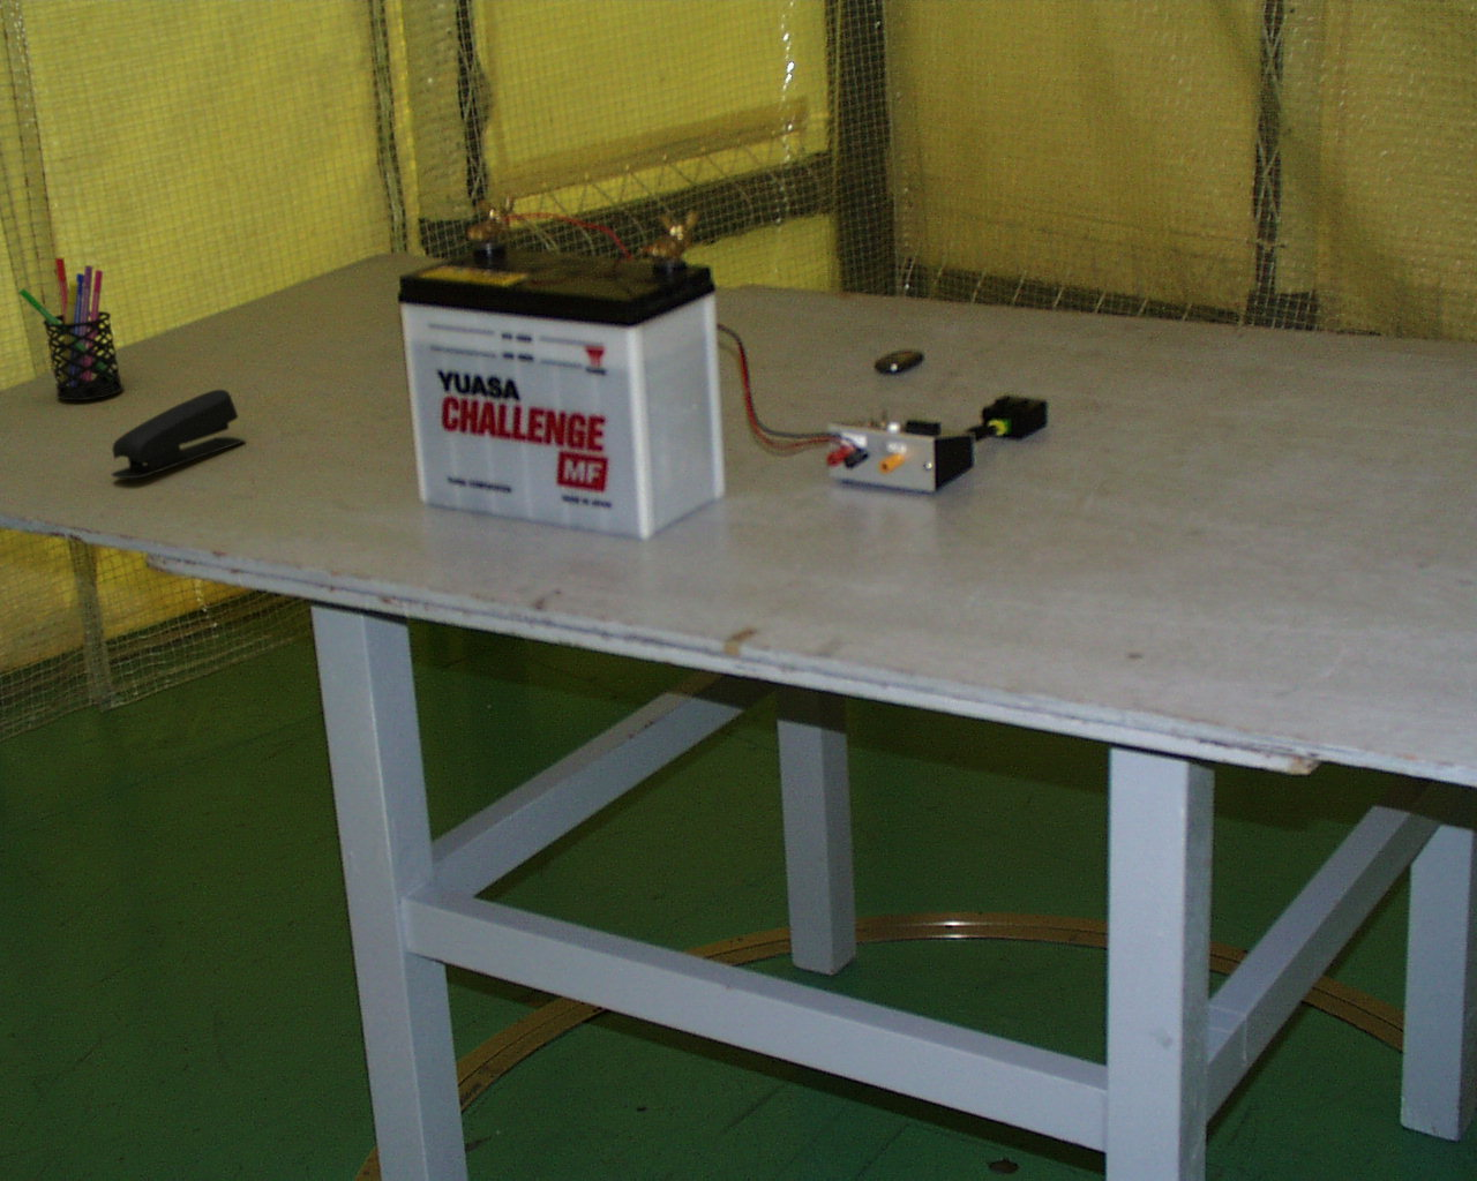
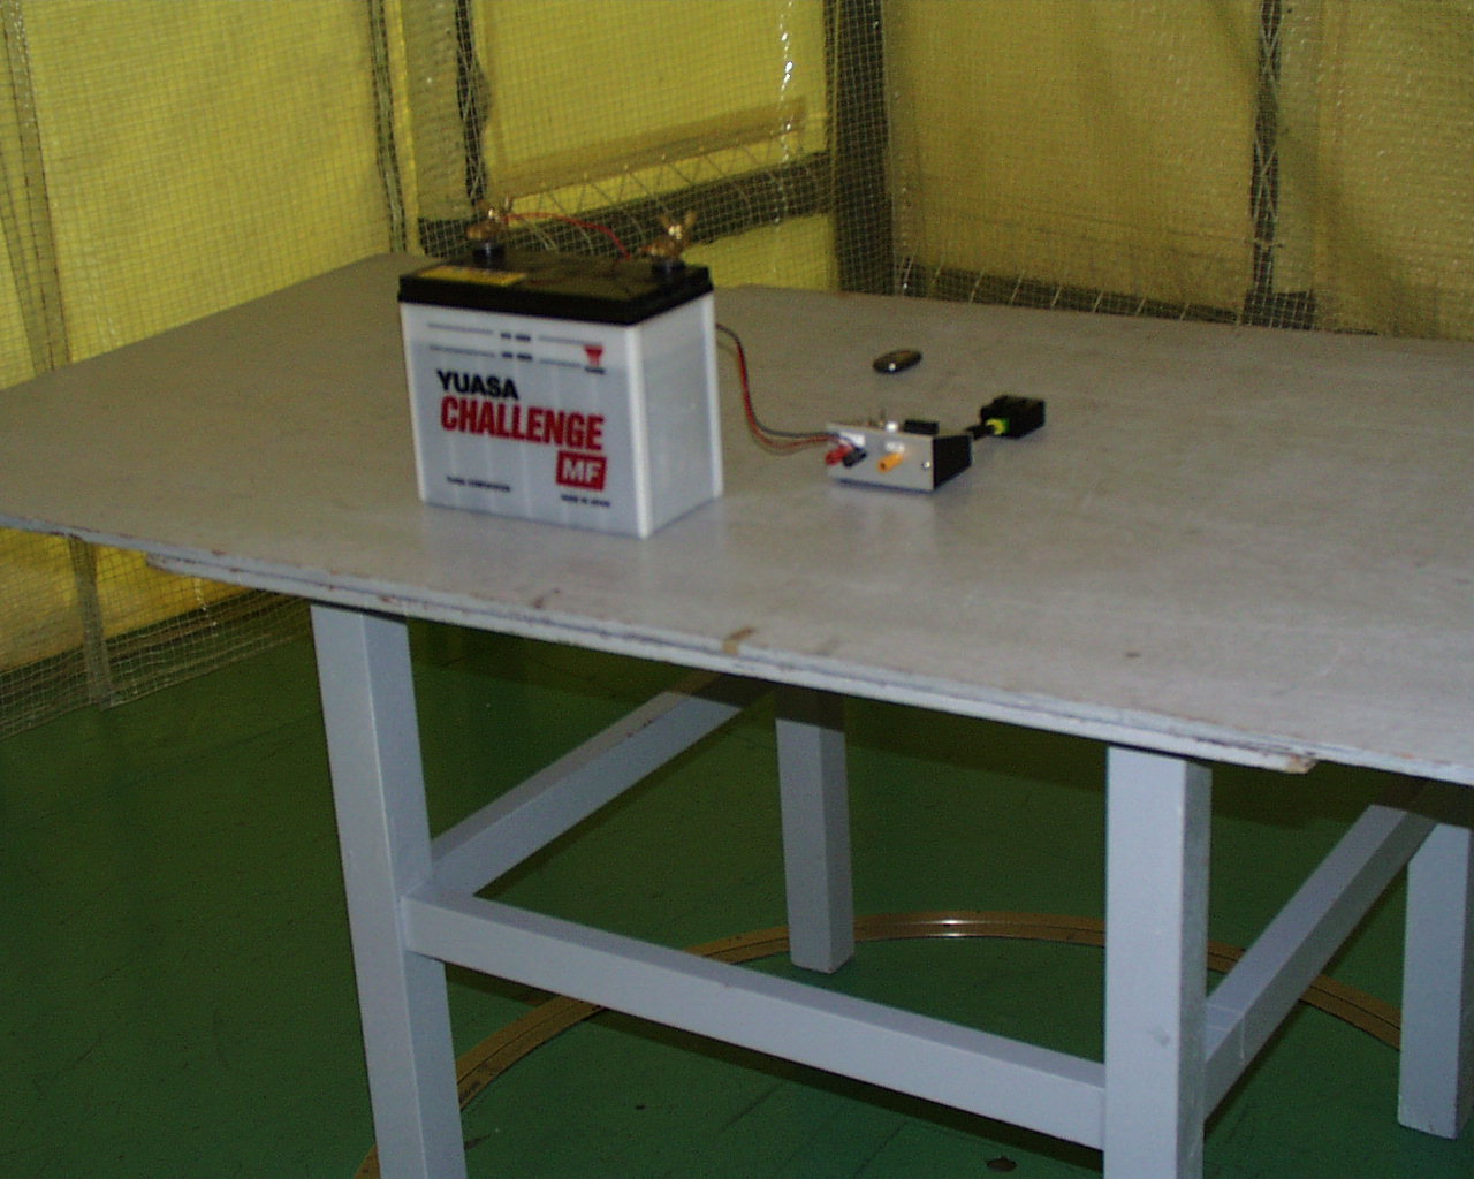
- pen holder (69, 328)
- stapler (175, 433)
